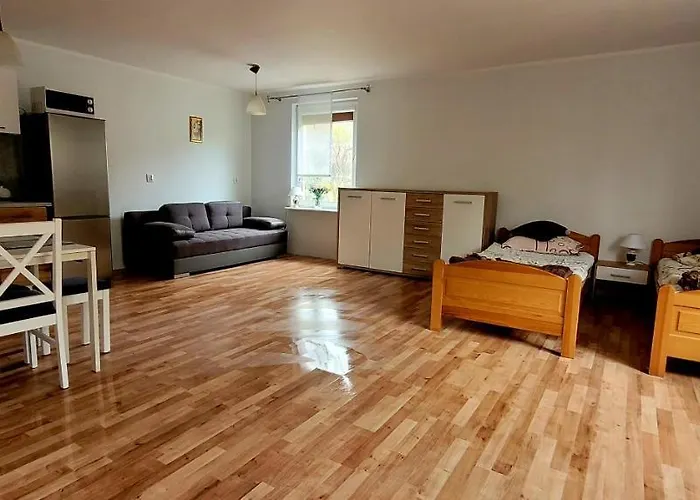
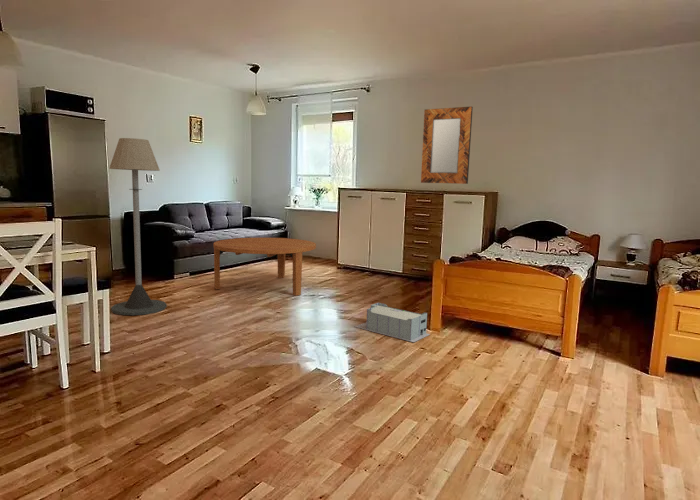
+ home mirror (445, 146)
+ coffee table (267, 256)
+ floor lamp (136, 226)
+ storage bin (391, 320)
